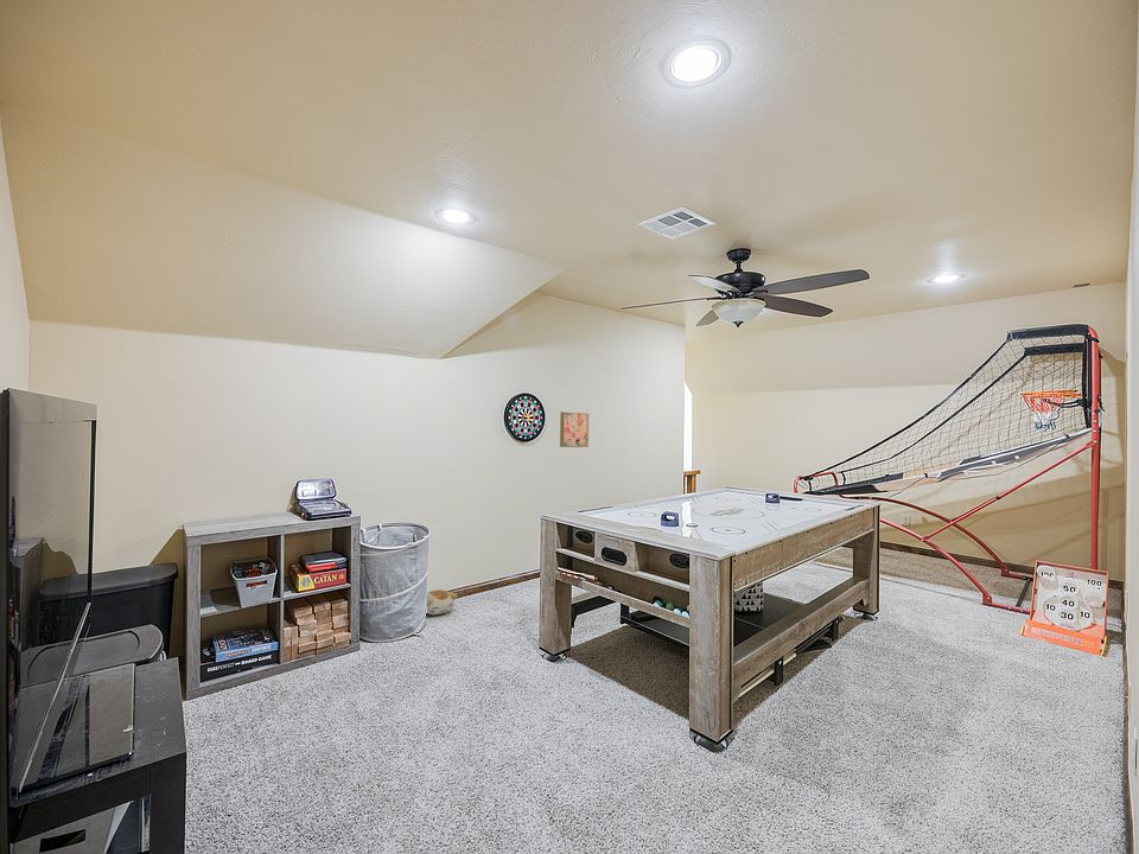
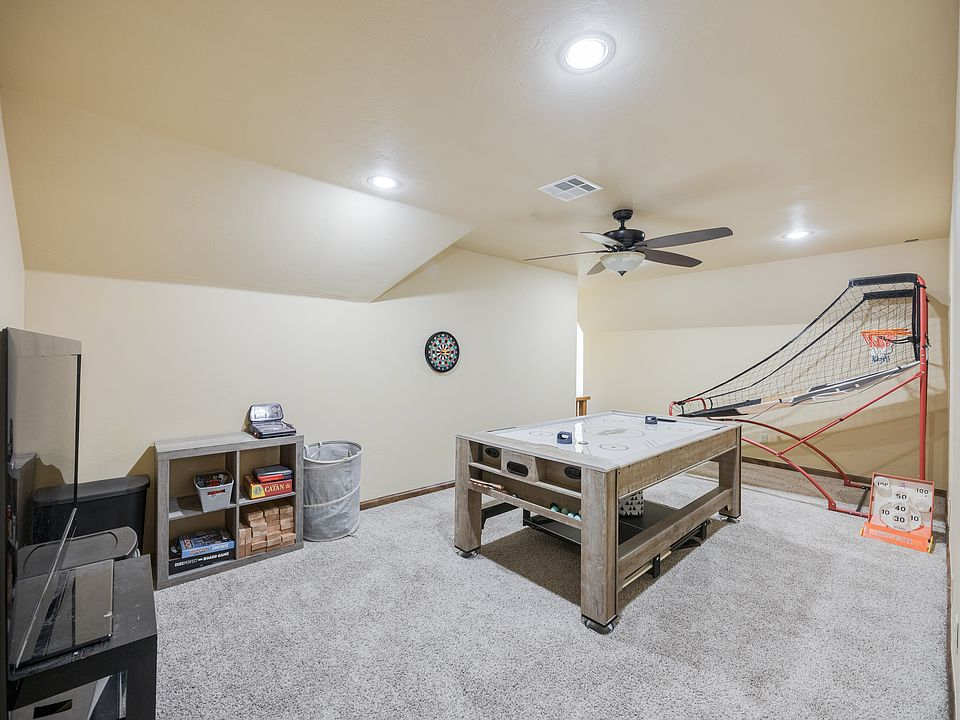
- wall art (574, 429)
- plush toy (435, 600)
